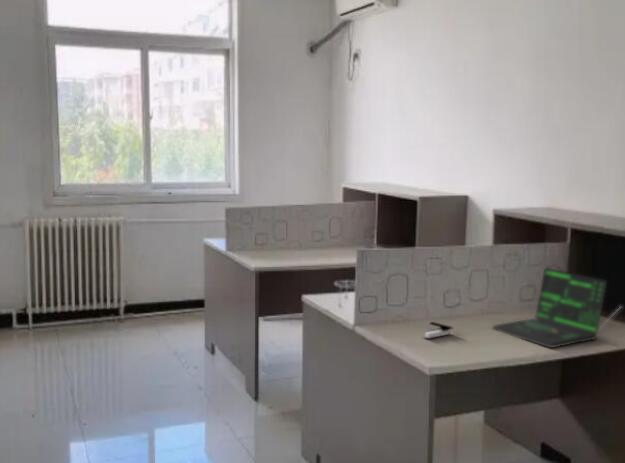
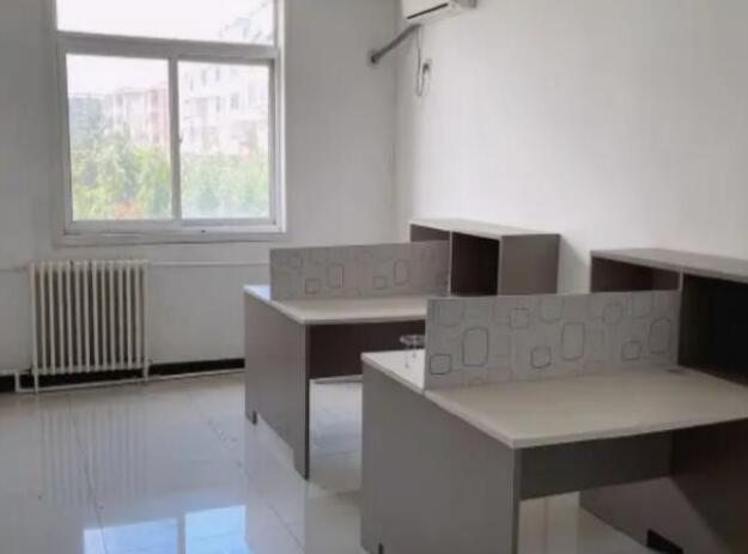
- laptop (556, 307)
- architectural model (432, 331)
